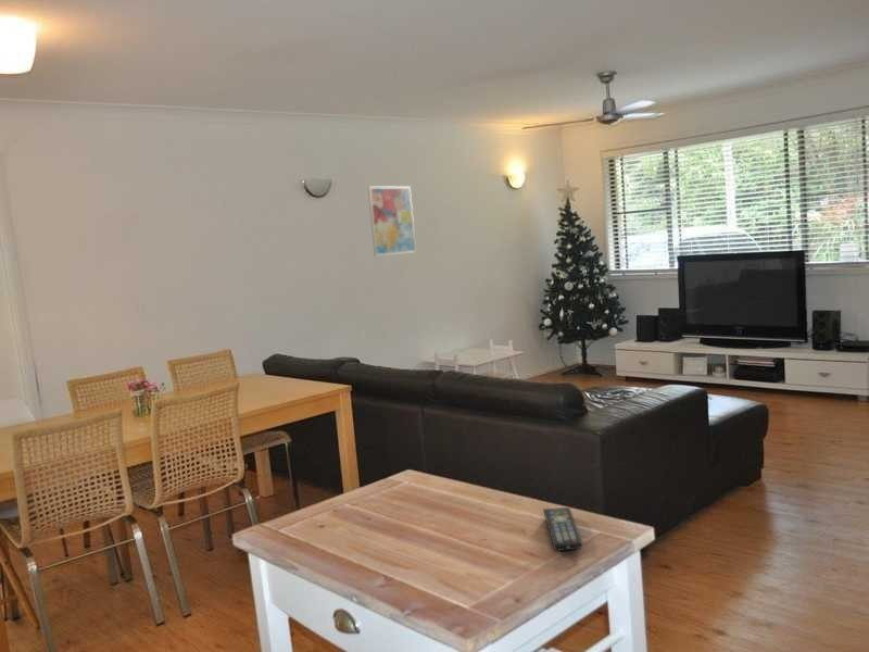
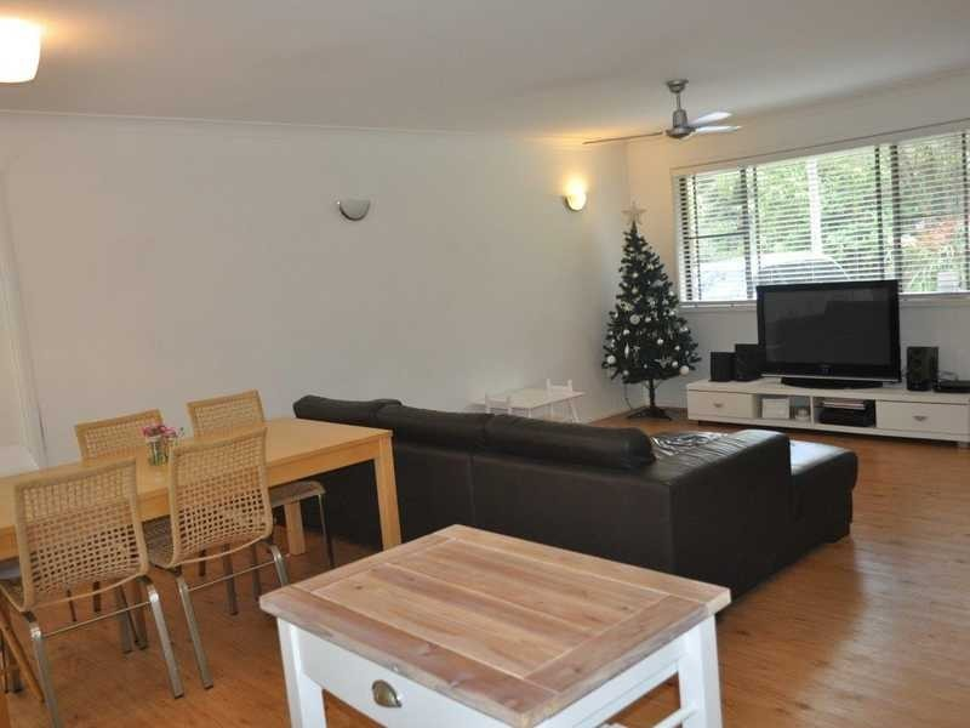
- remote control (561, 526)
- wall art (392, 220)
